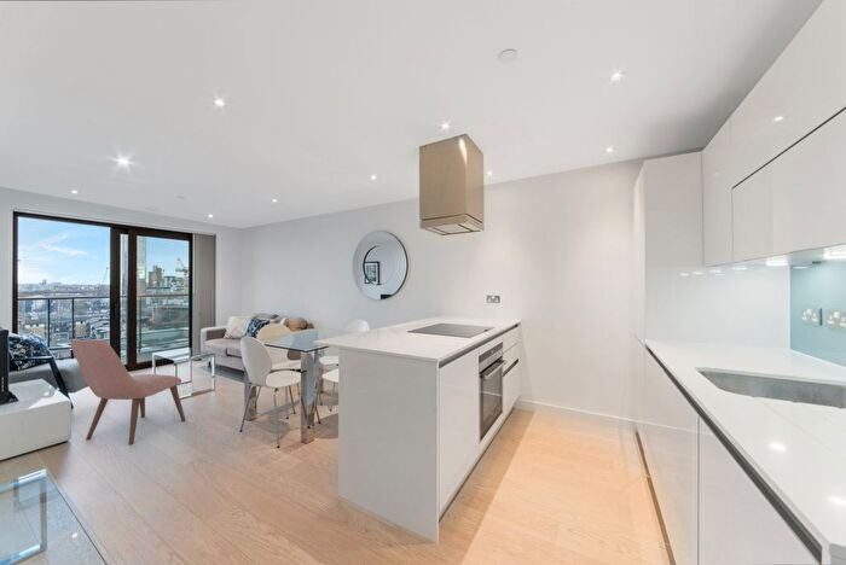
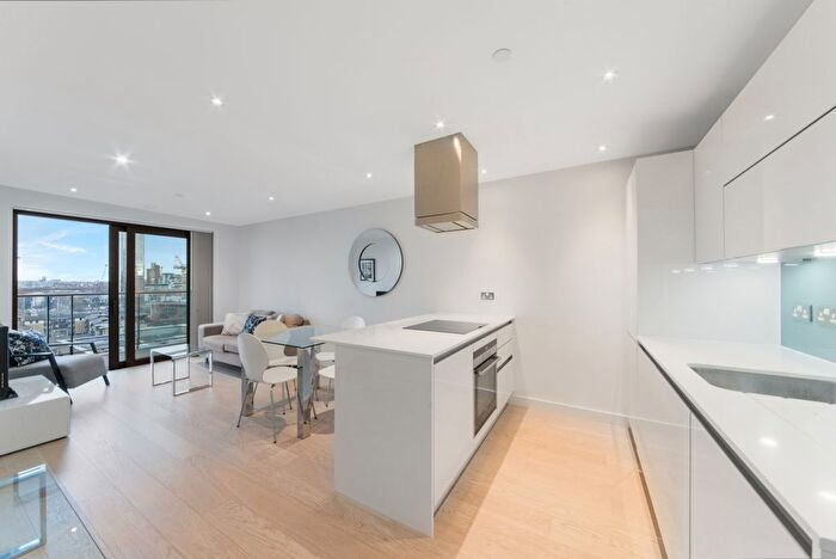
- chair (126, 383)
